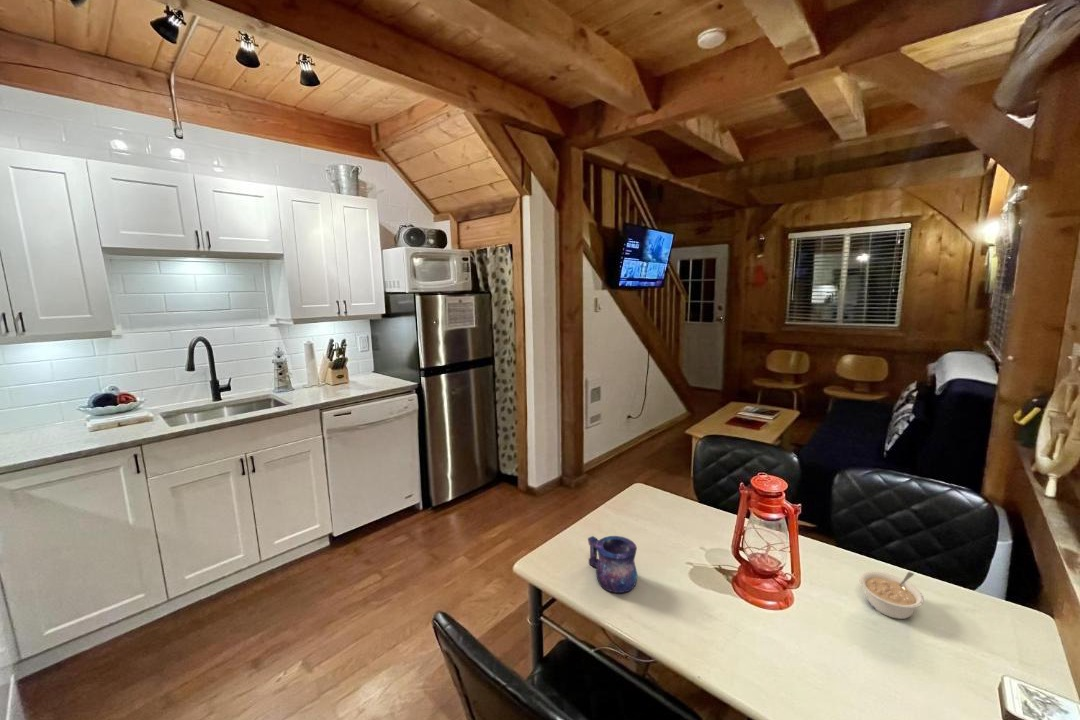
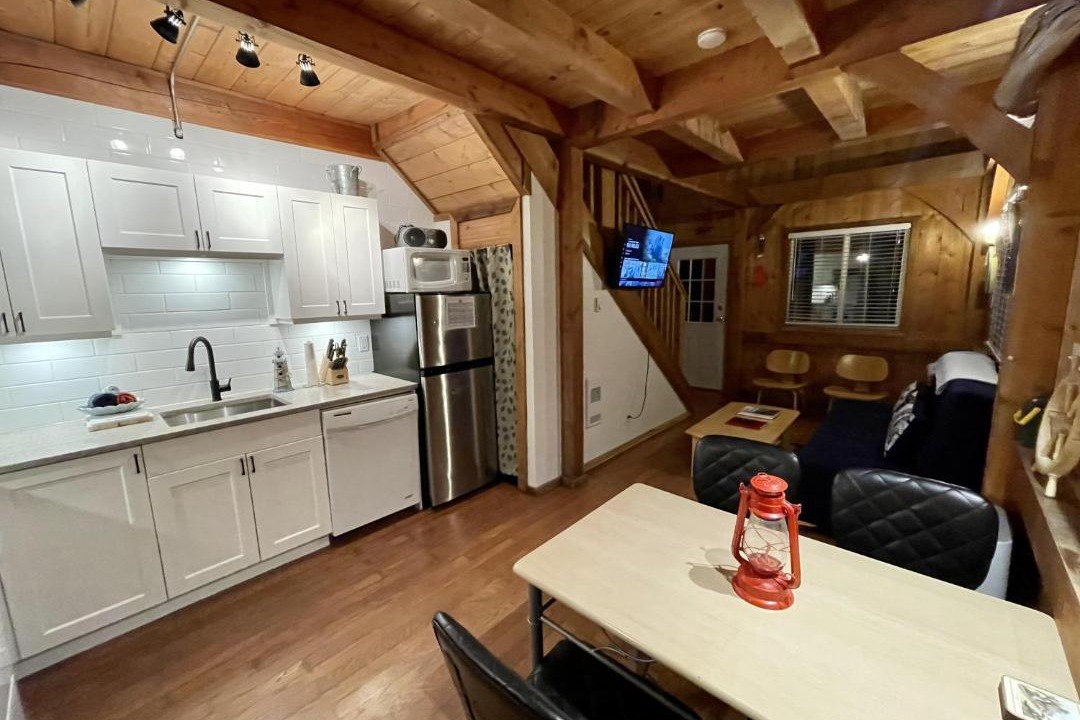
- mug (609, 561)
- legume (889, 593)
